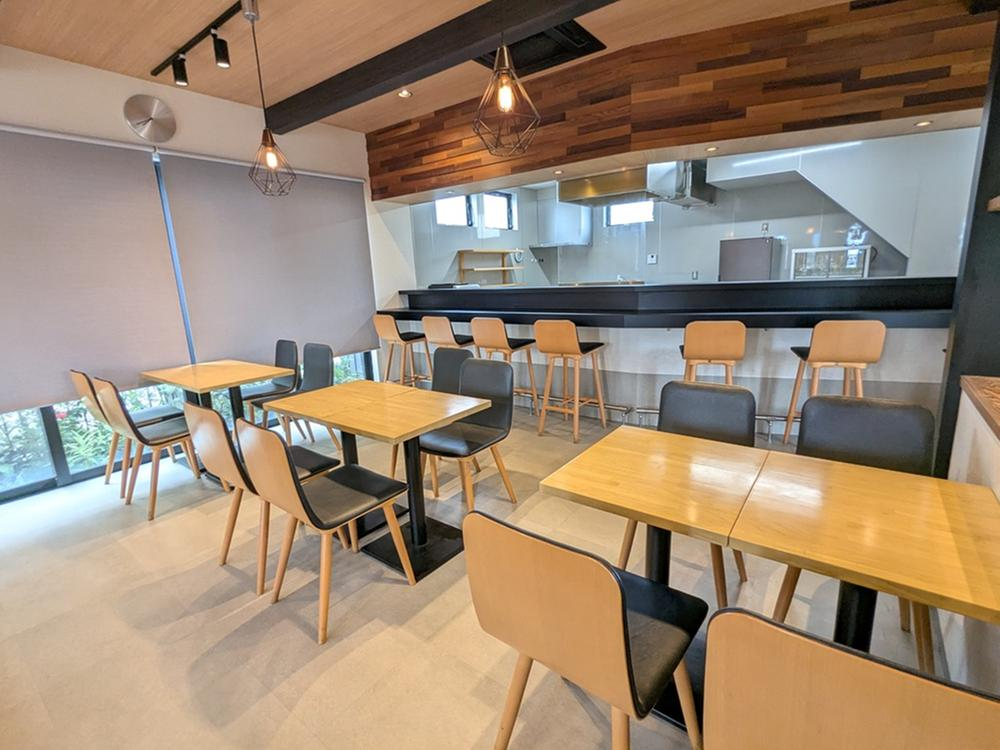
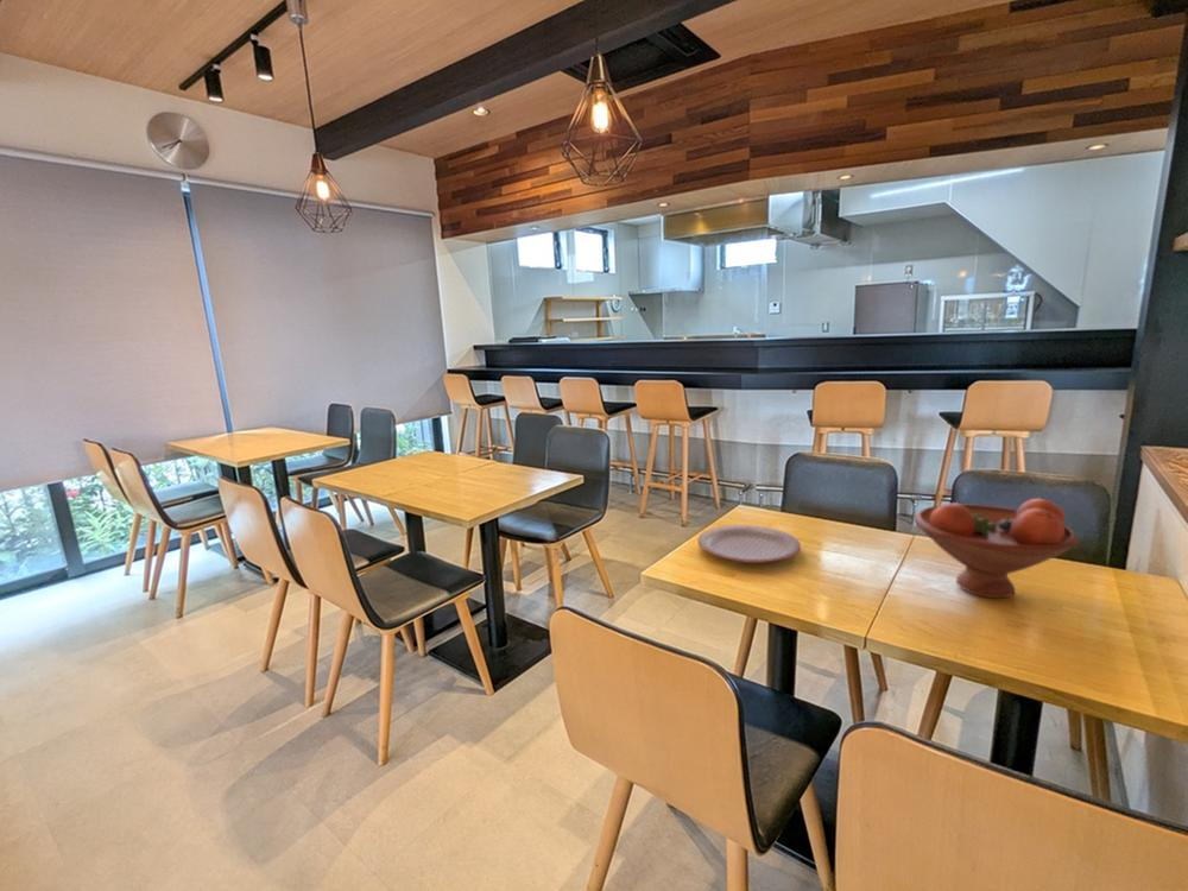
+ fruit bowl (988, 543)
+ plate (747, 544)
